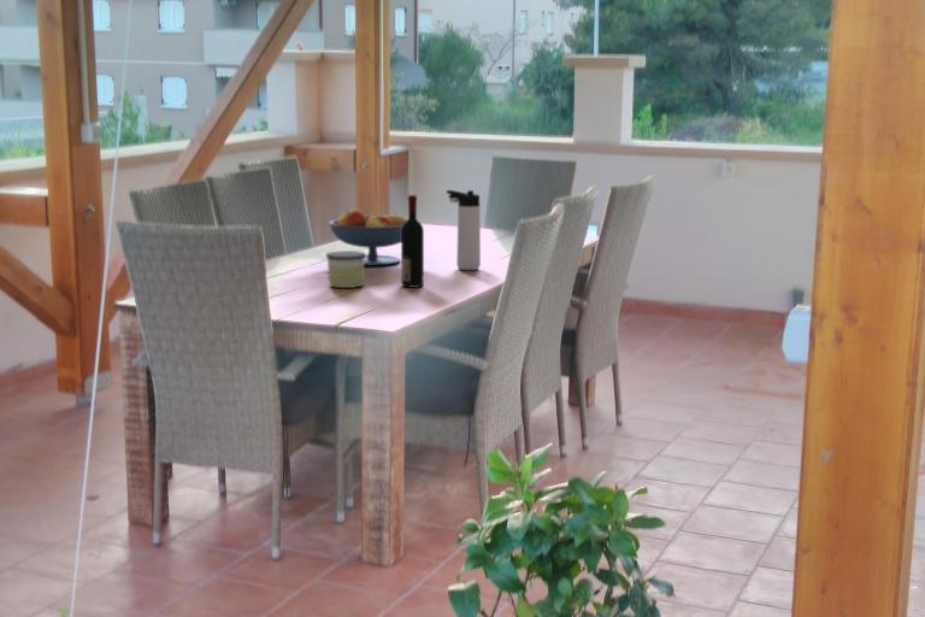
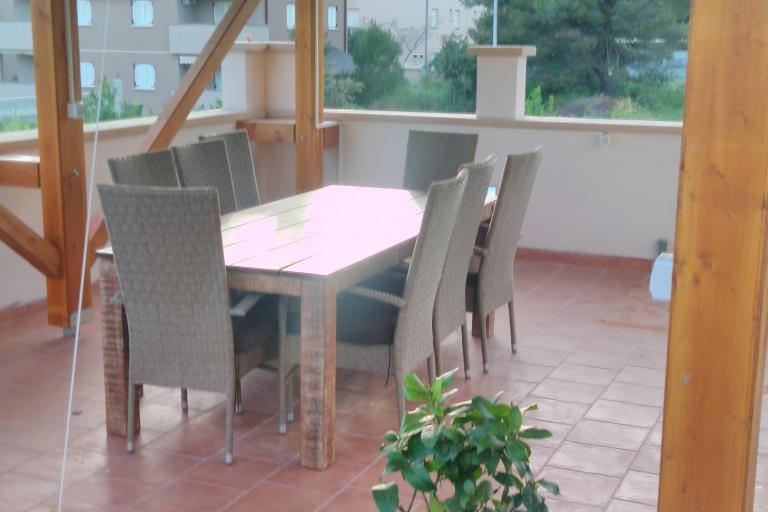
- alcohol (412, 240)
- thermos bottle (462, 229)
- fruit bowl (372, 234)
- candle (346, 269)
